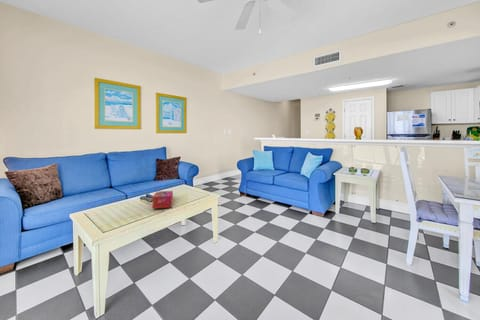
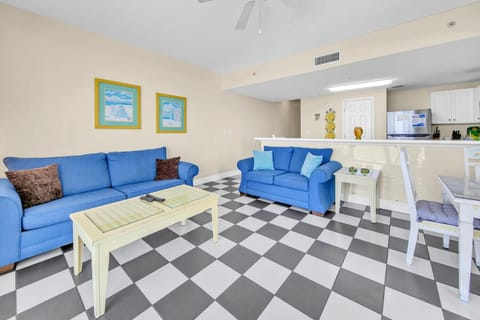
- tissue box (163, 198)
